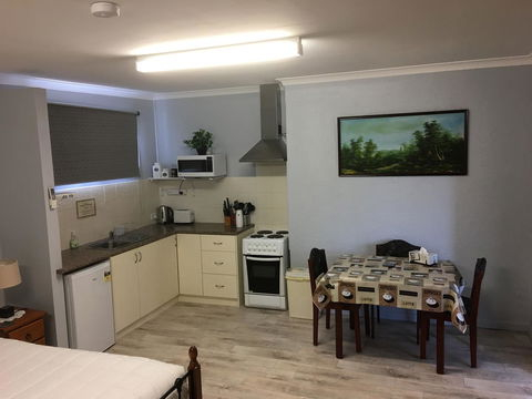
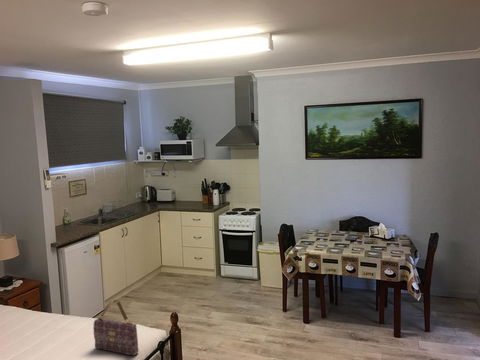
+ handbag (114, 325)
